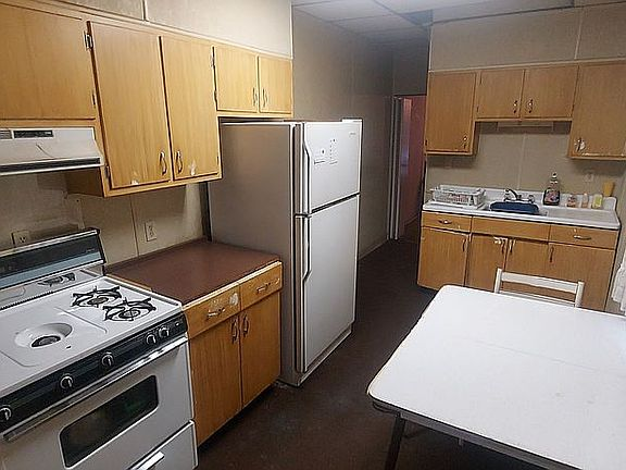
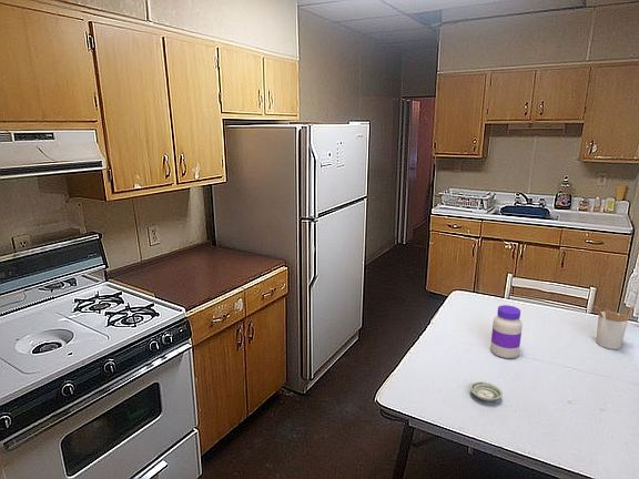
+ saucer (485, 393)
+ utensil holder (611, 326)
+ jar (506, 330)
